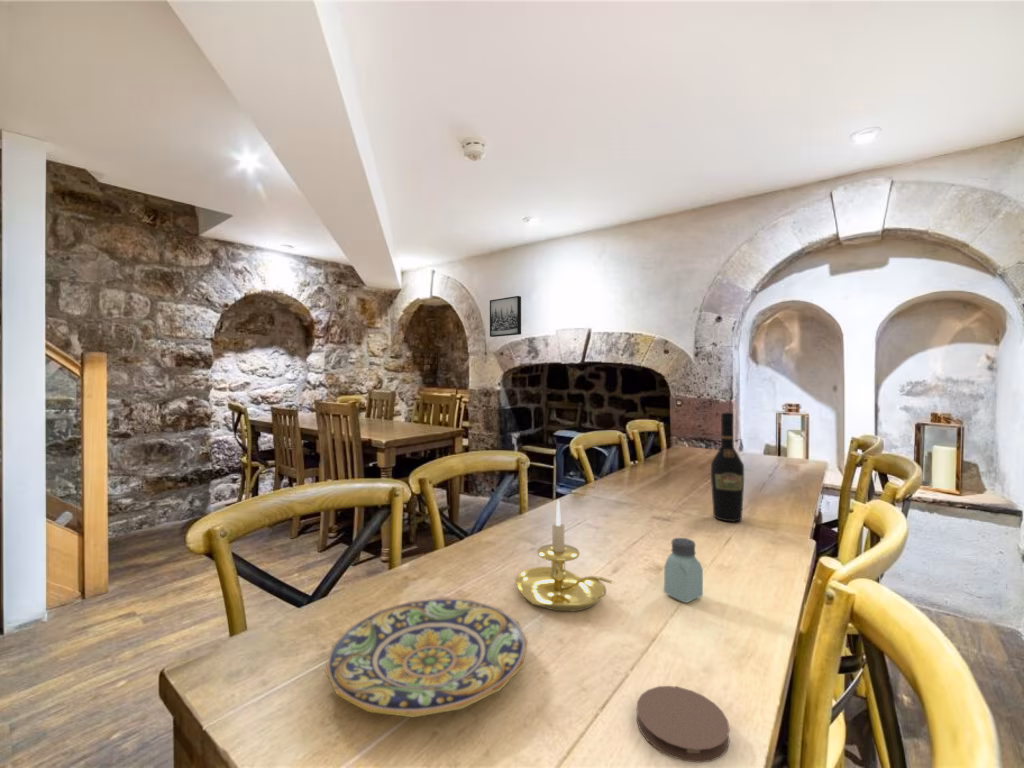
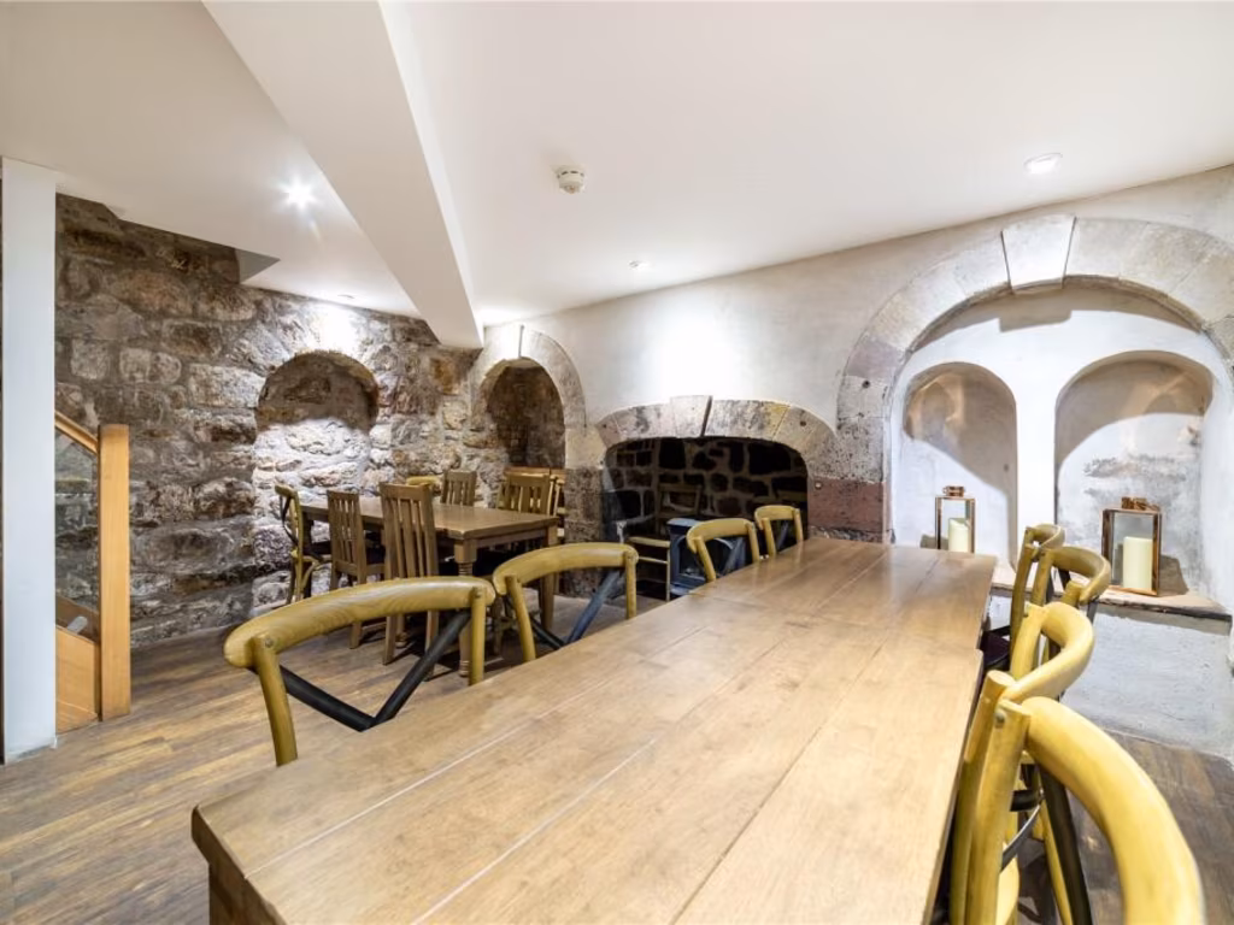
- wall art (505, 317)
- saltshaker (683, 568)
- plate (430, 653)
- candle holder (564, 548)
- wine bottle (727, 465)
- coaster (681, 720)
